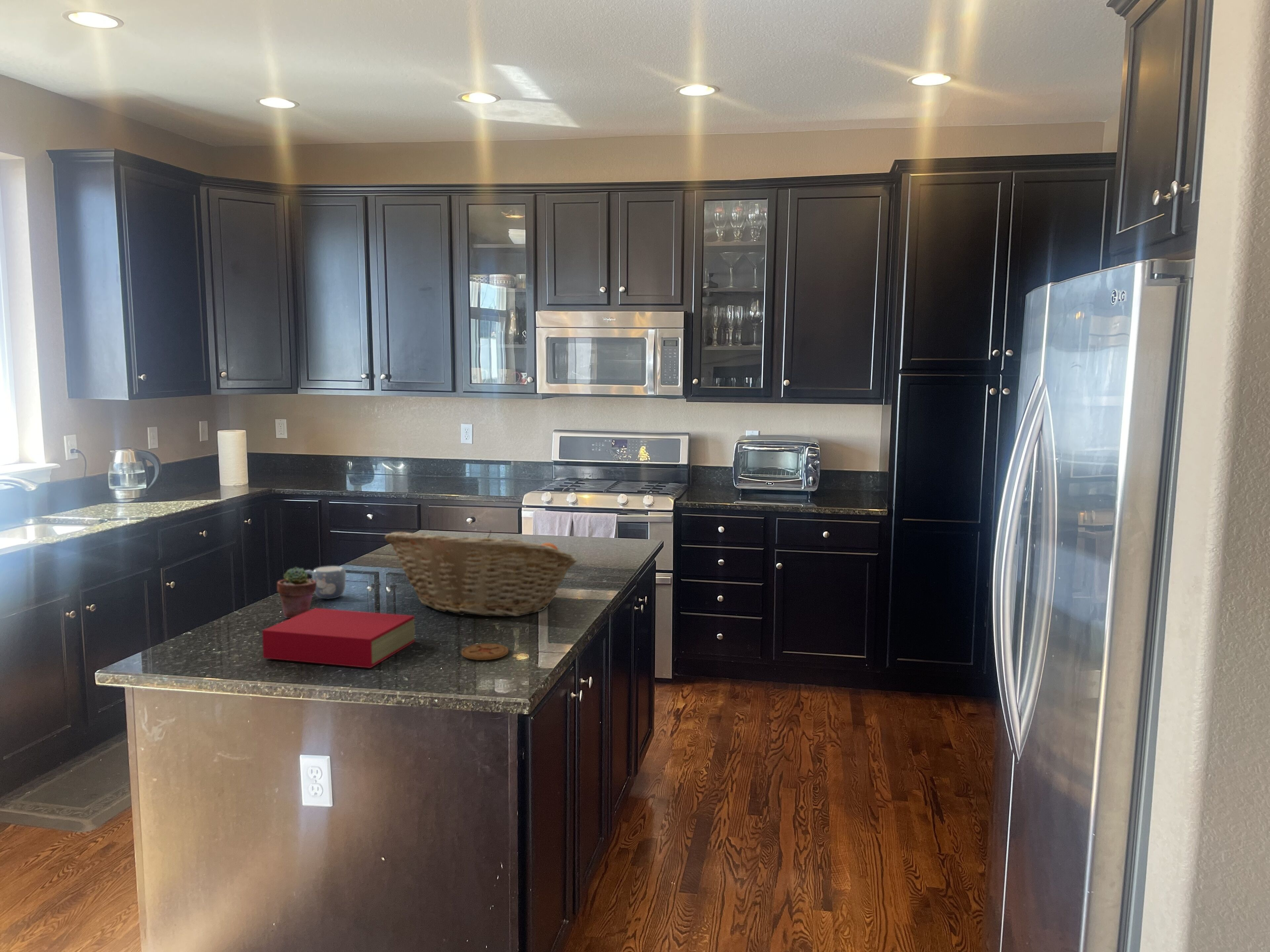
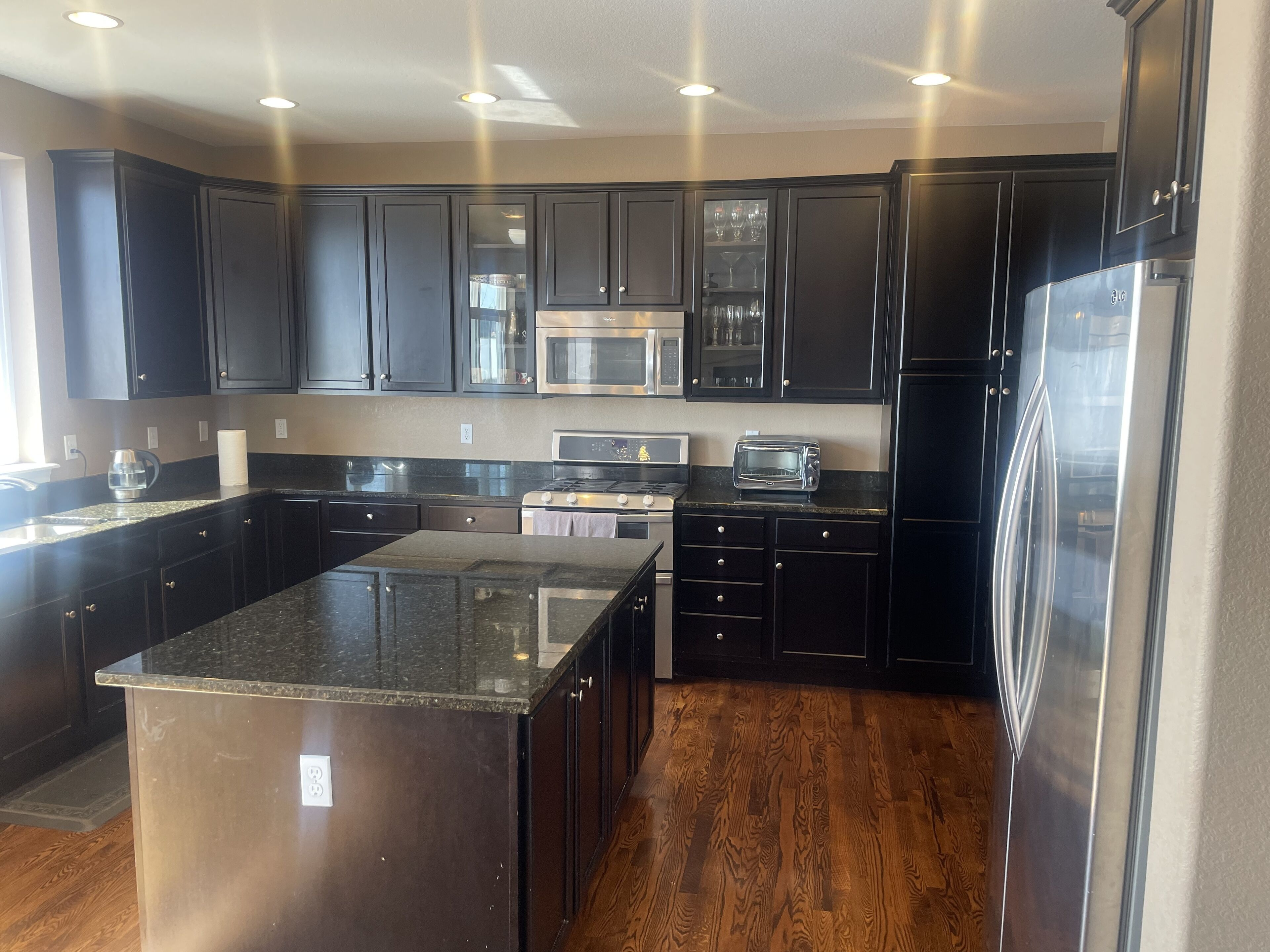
- book (341, 636)
- coaster (485, 652)
- fruit basket (481, 564)
- mug (323, 582)
- potted succulent (297, 591)
